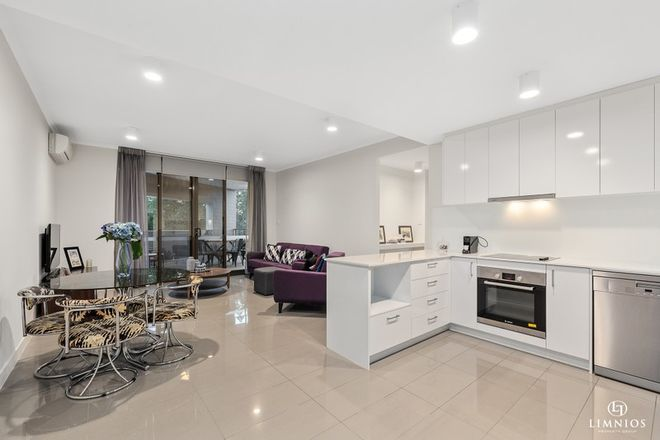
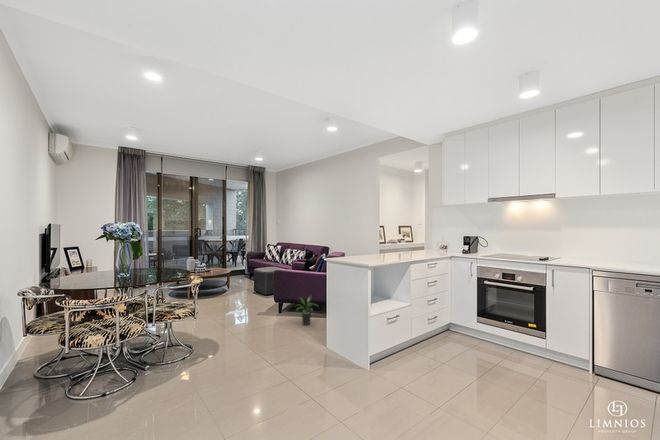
+ potted plant (306, 311)
